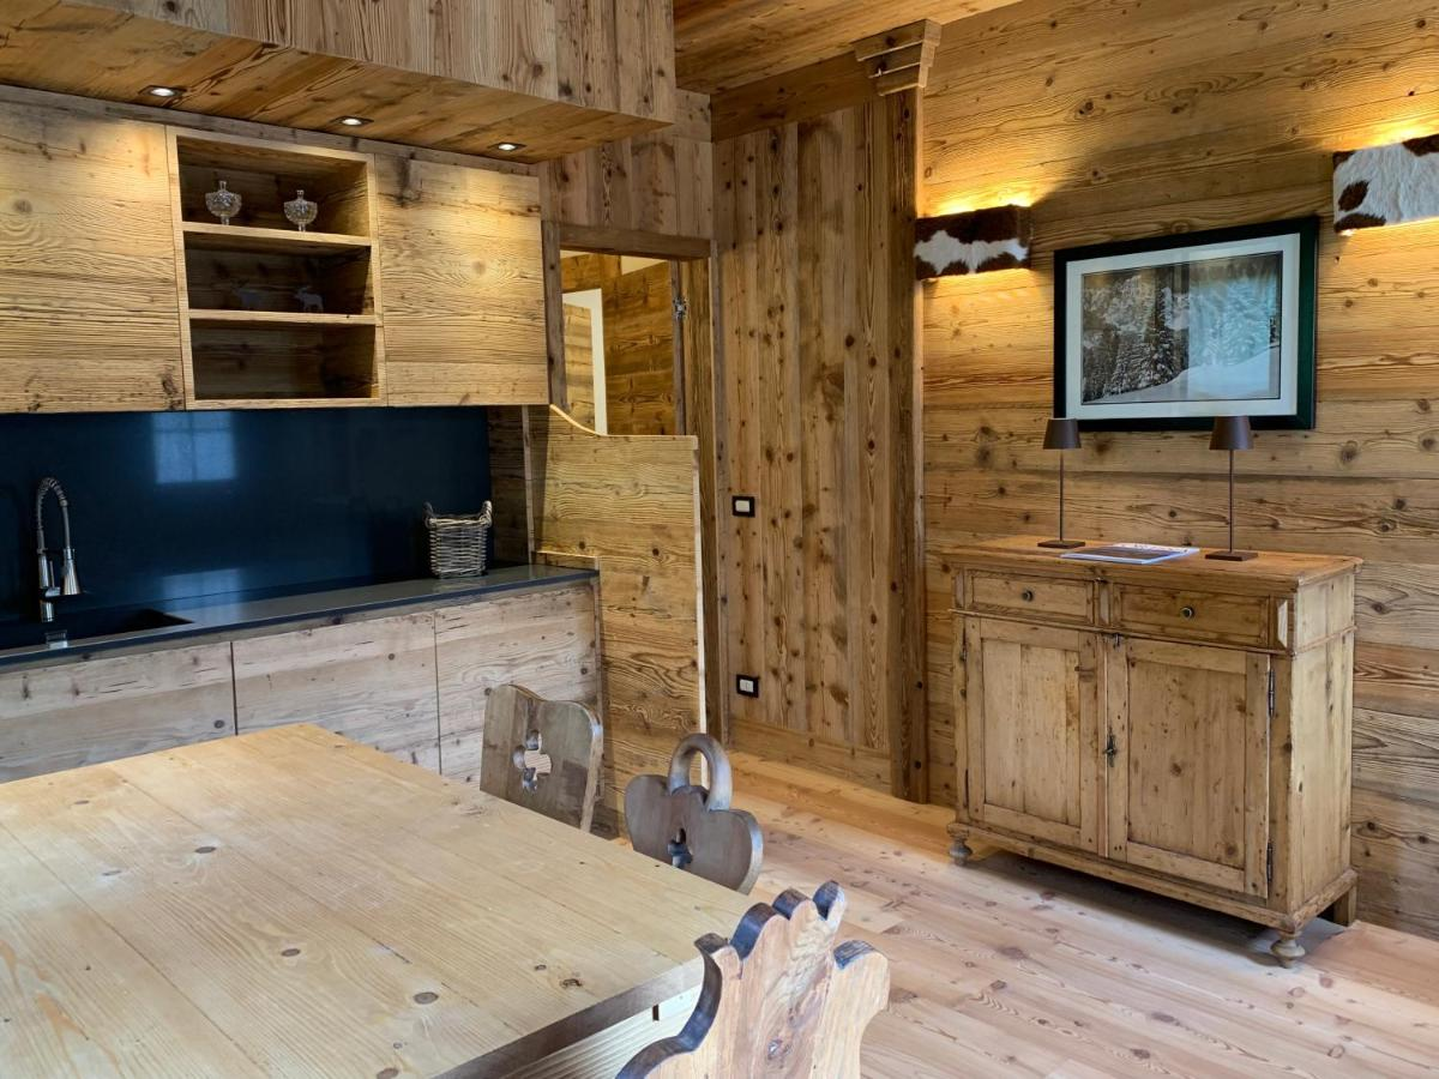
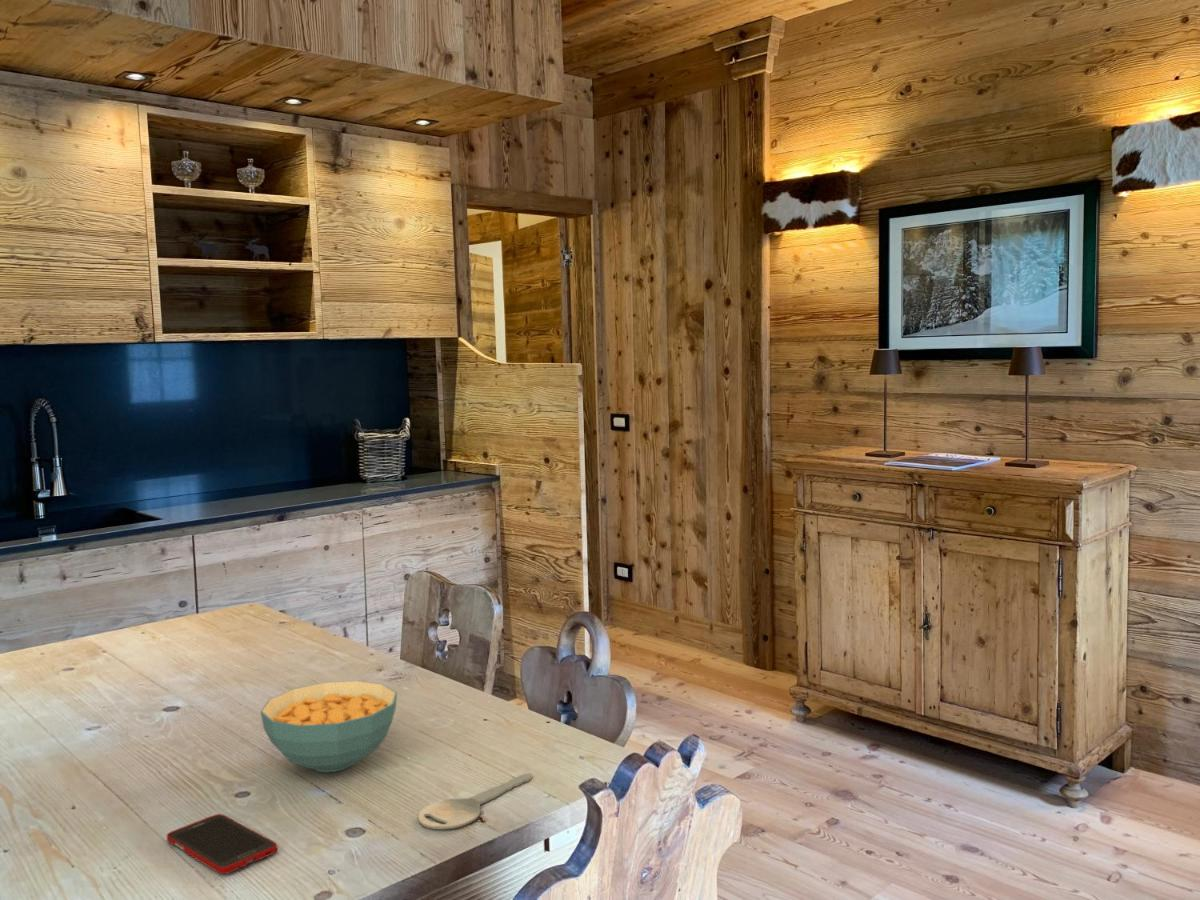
+ cell phone (221, 842)
+ key (481, 798)
+ cereal bowl (331, 733)
